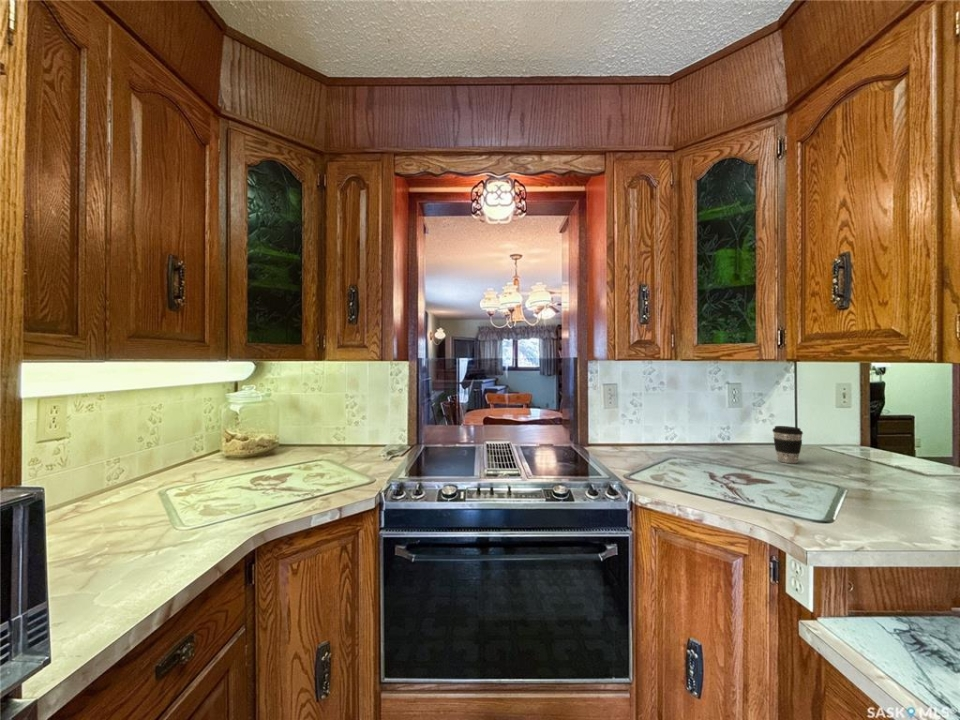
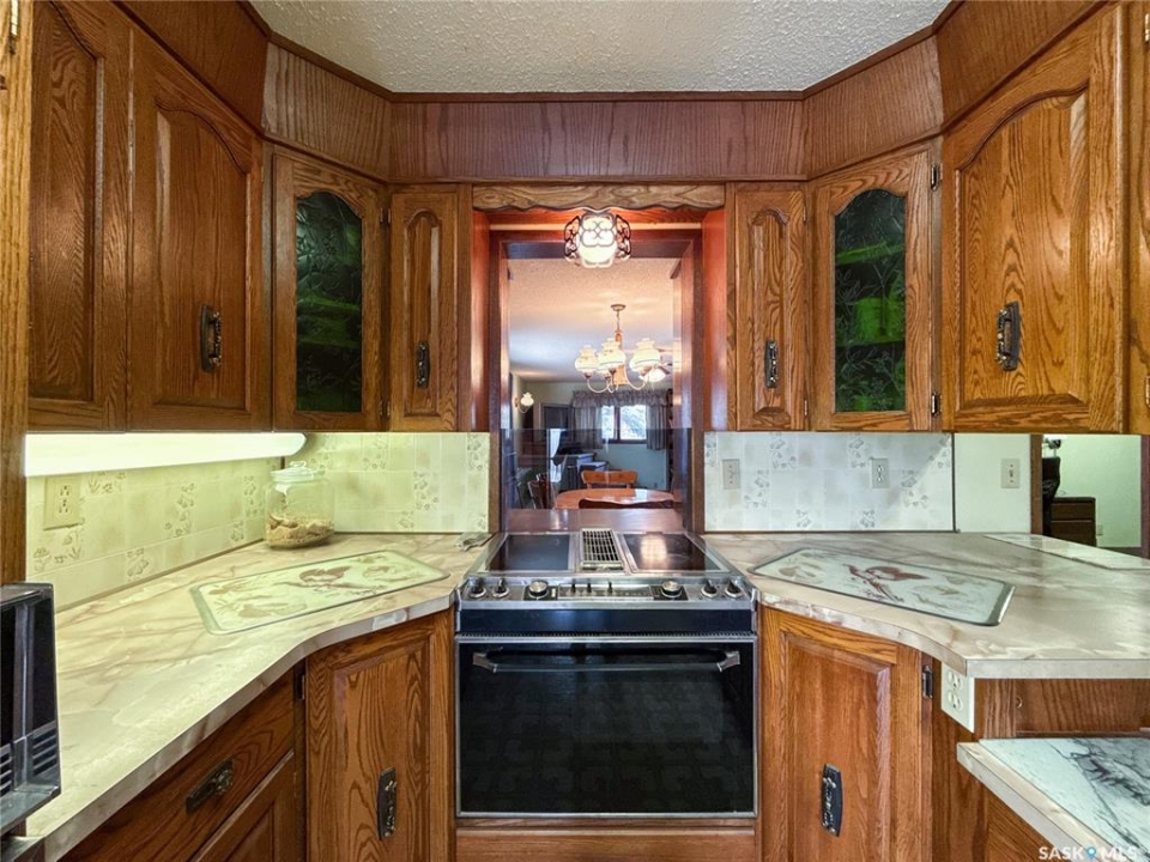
- coffee cup (787, 444)
